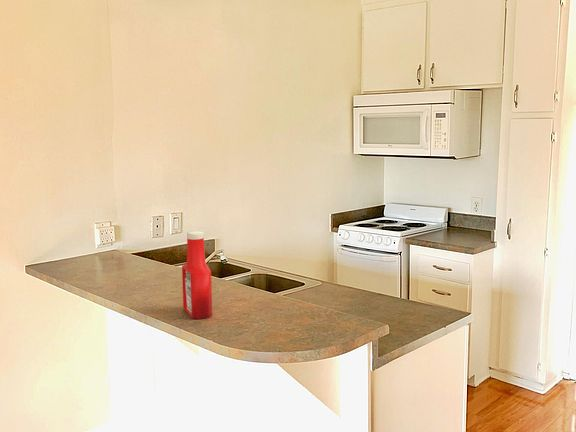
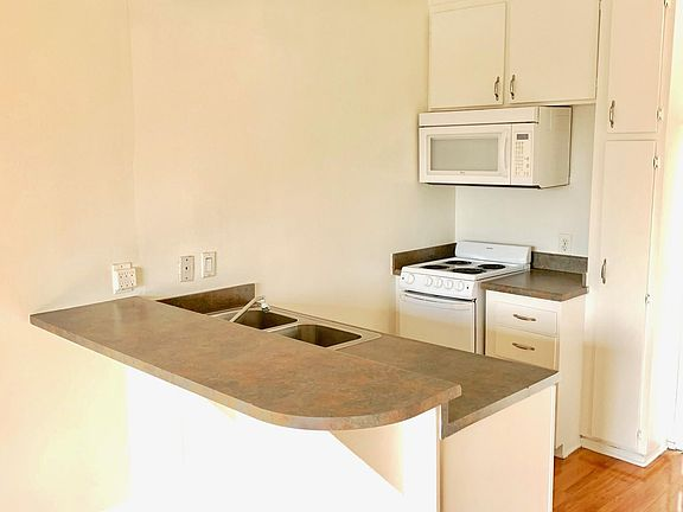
- soap bottle (196, 272)
